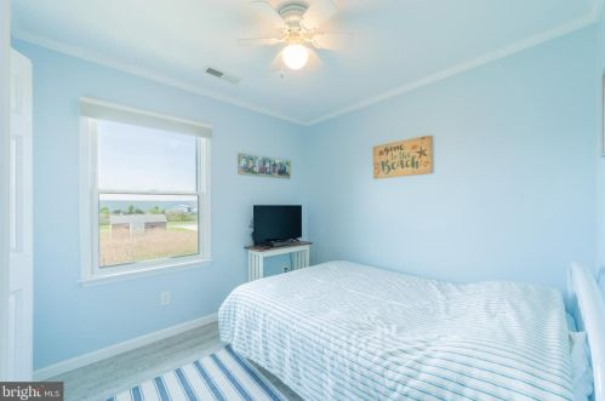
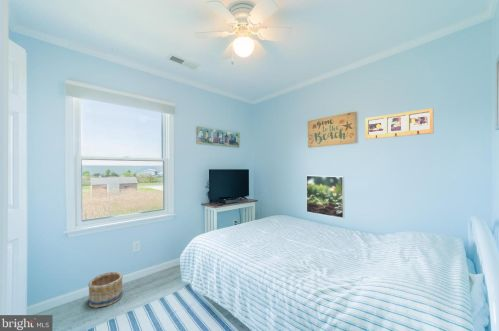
+ basket (106, 288)
+ picture frame (395, 125)
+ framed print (324, 195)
